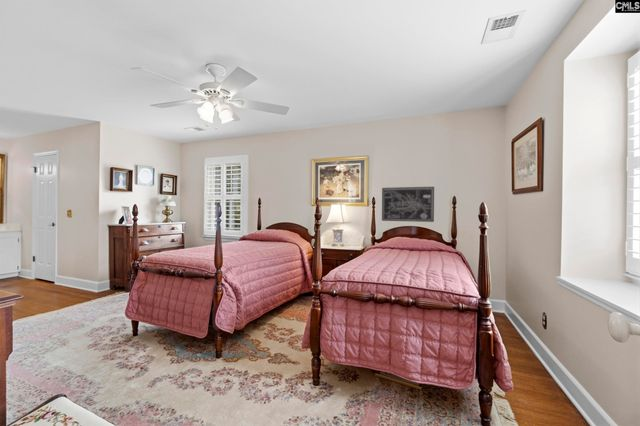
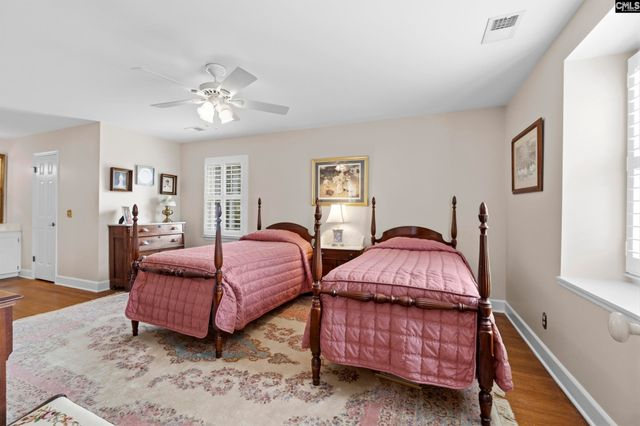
- wall art (407, 204)
